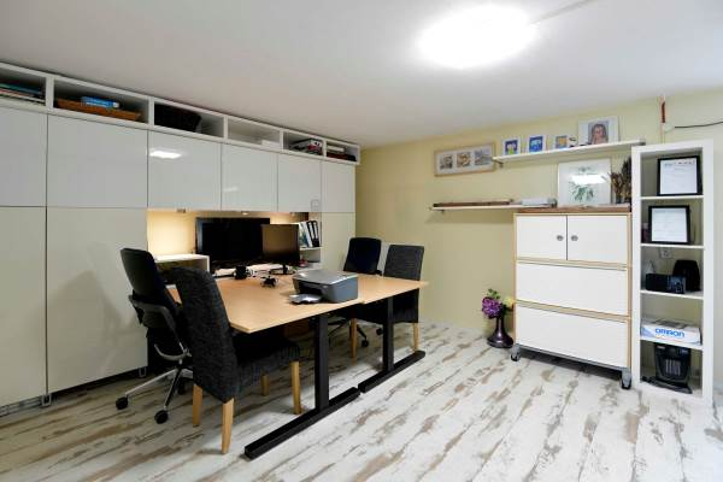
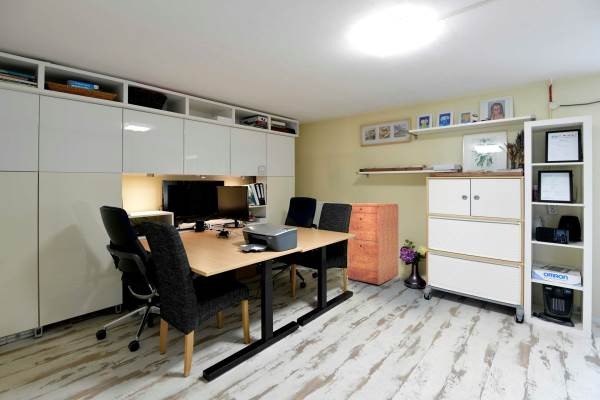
+ filing cabinet (371, 240)
